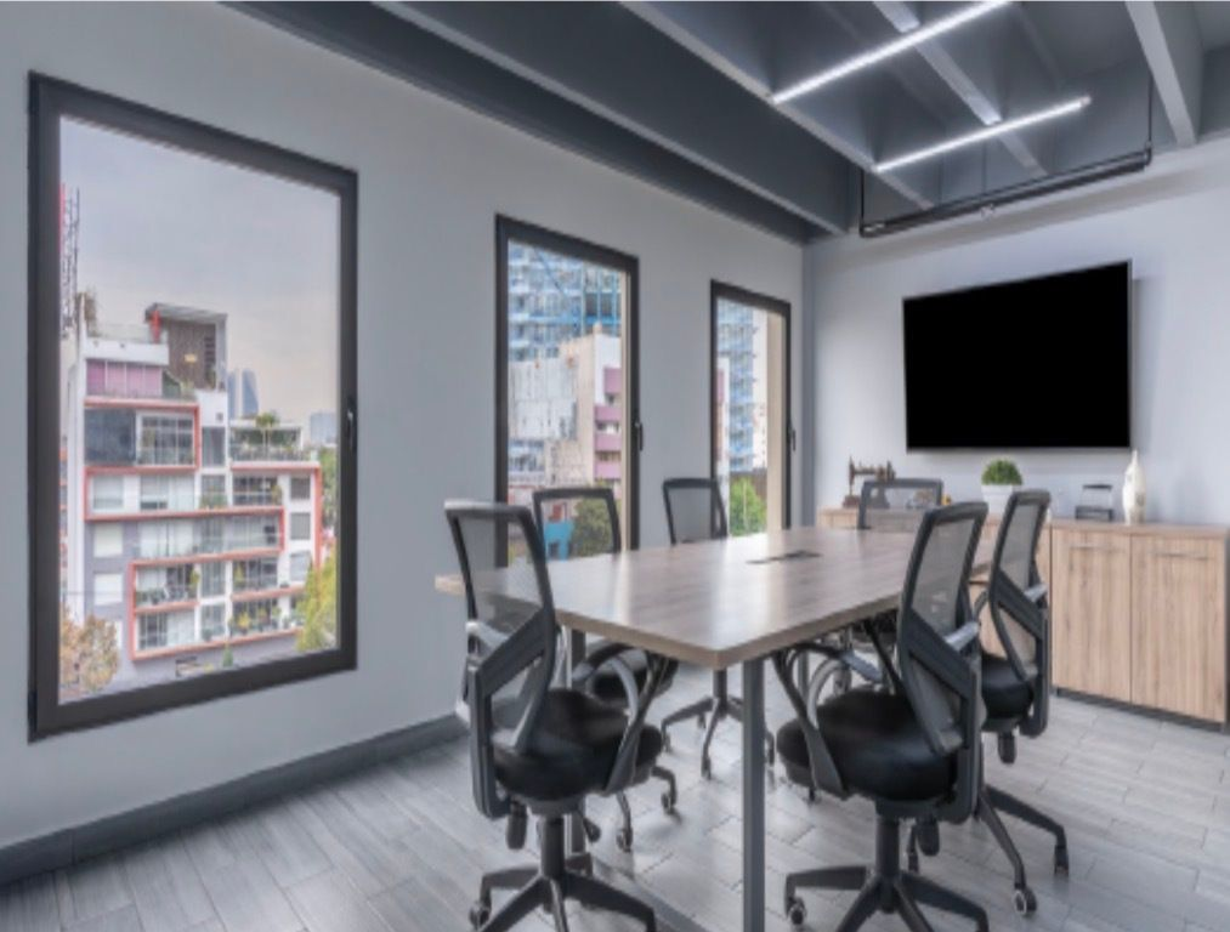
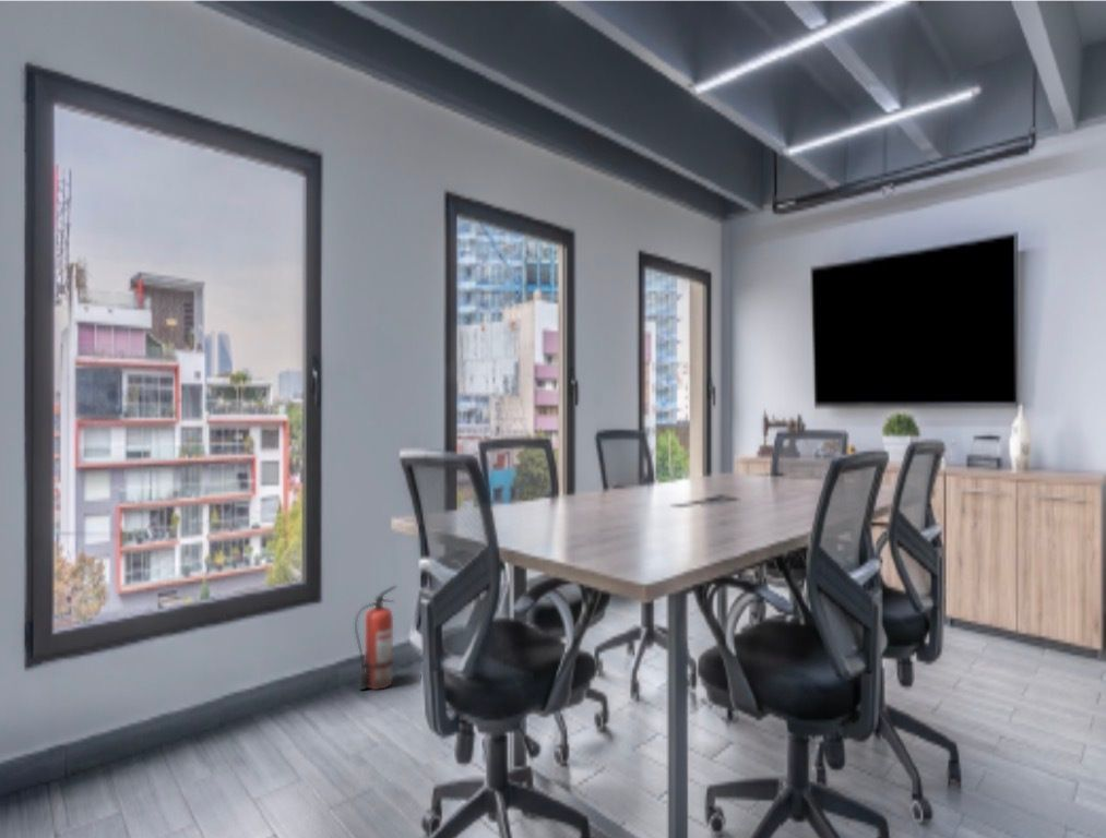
+ fire extinguisher (376, 637)
